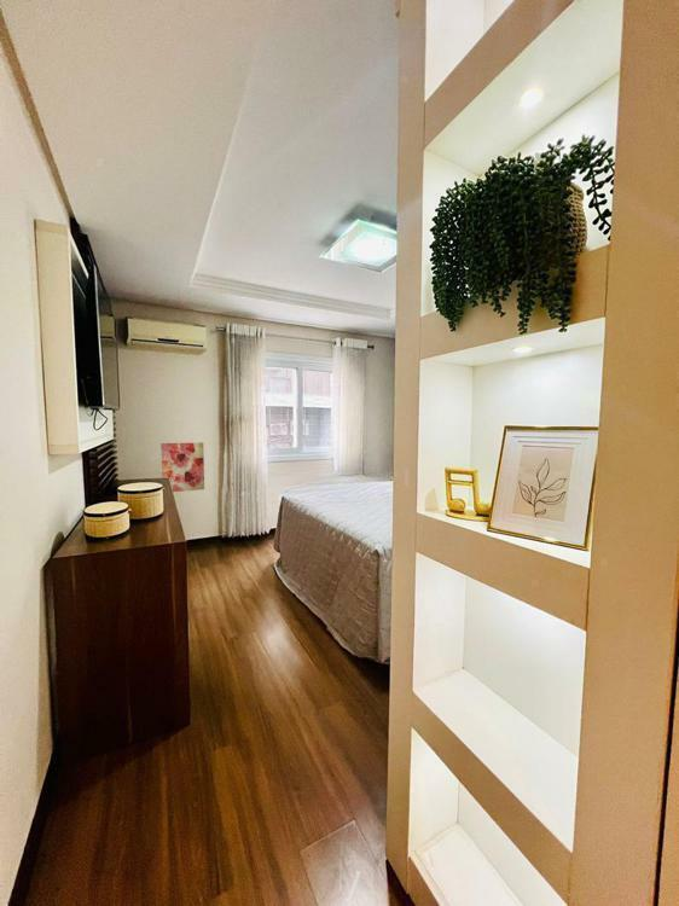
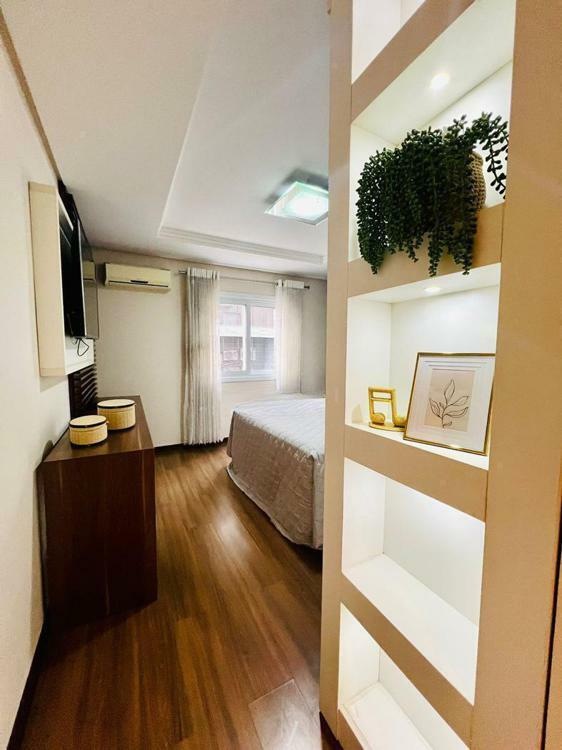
- wall art (182, 466)
